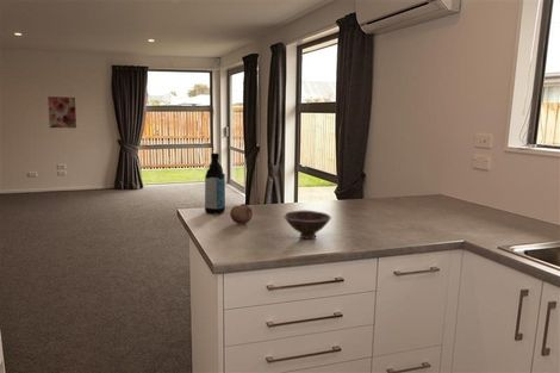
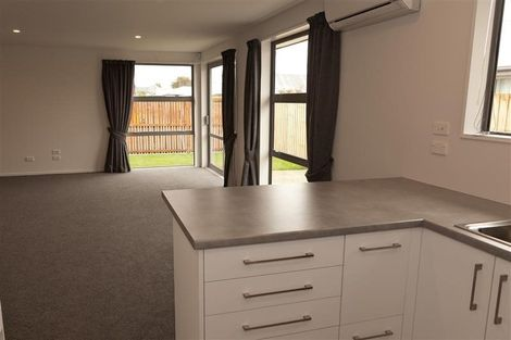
- water bottle (214, 182)
- fruit (241, 213)
- bowl (306, 225)
- wall art (62, 112)
